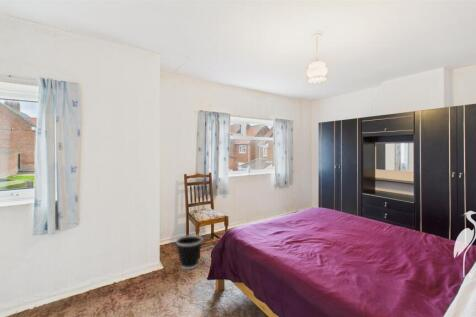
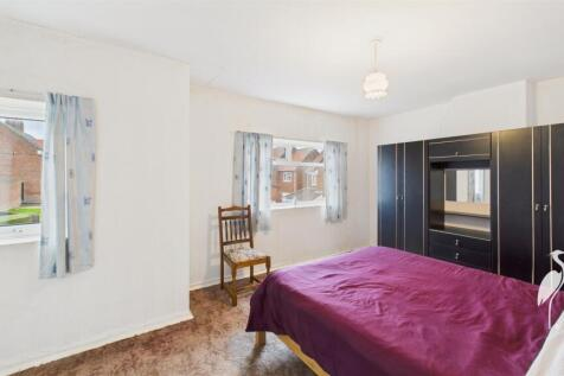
- wastebasket (189, 252)
